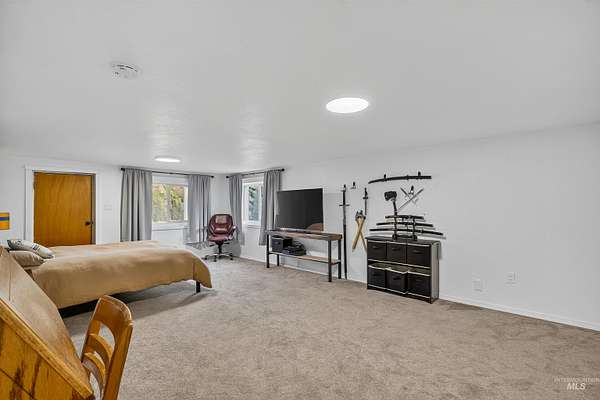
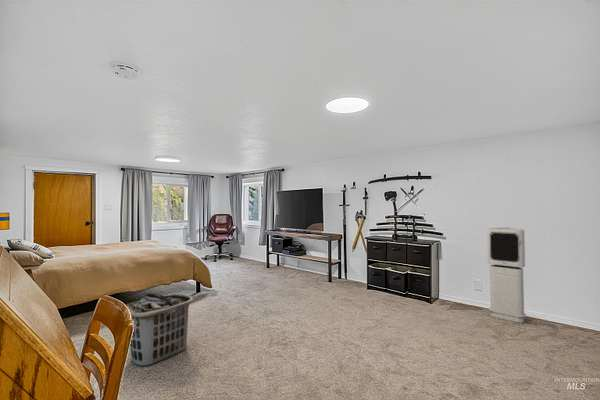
+ air purifier (508, 271)
+ clothes hamper (159, 322)
